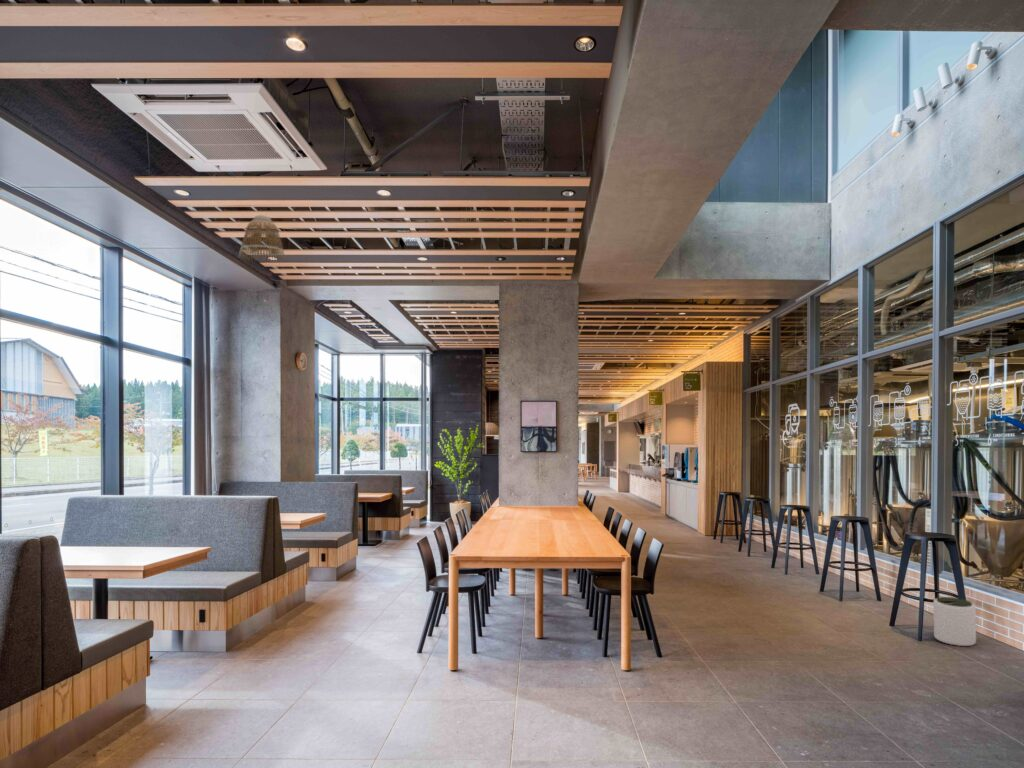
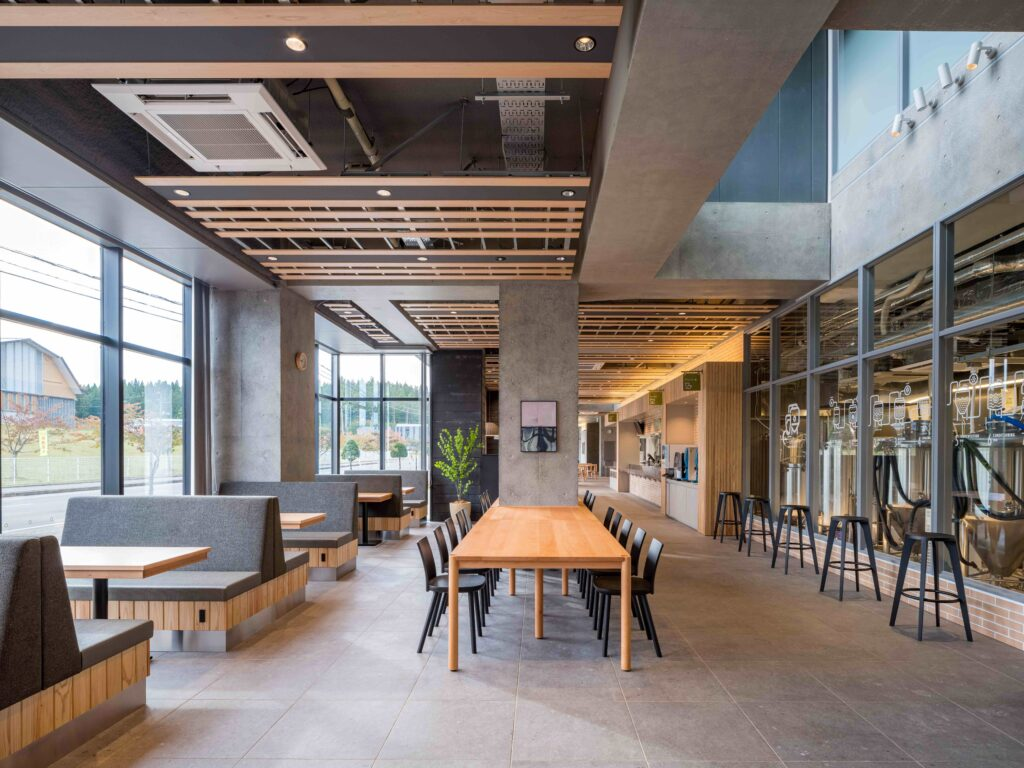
- plant pot (954, 621)
- lamp shade (261, 237)
